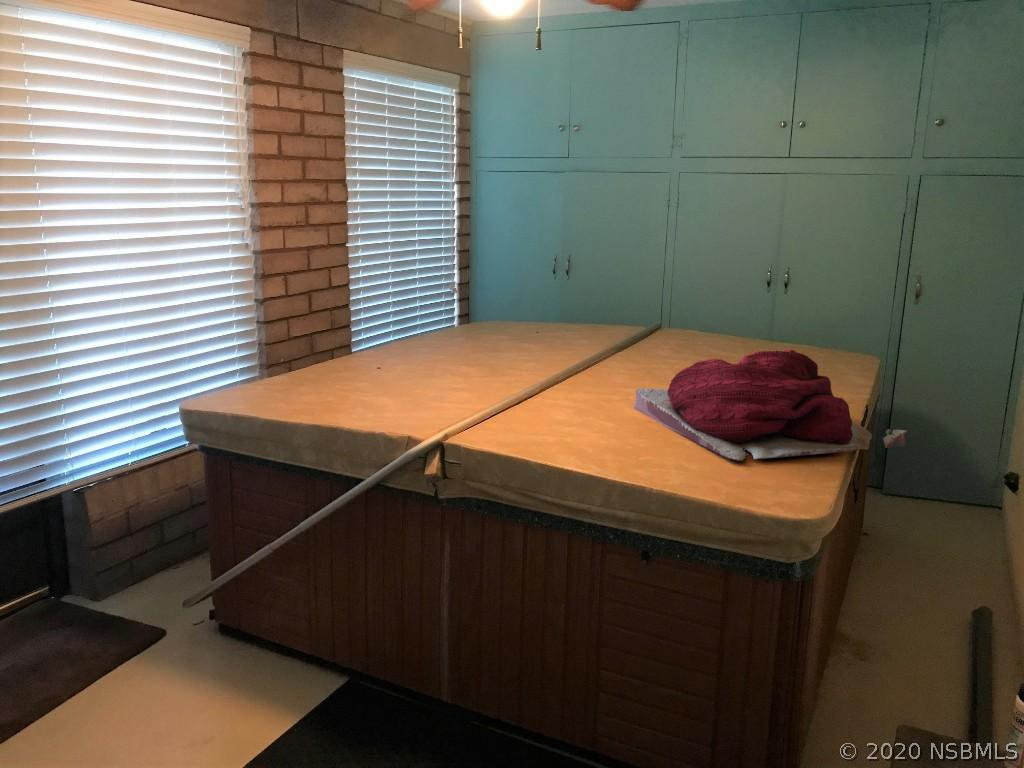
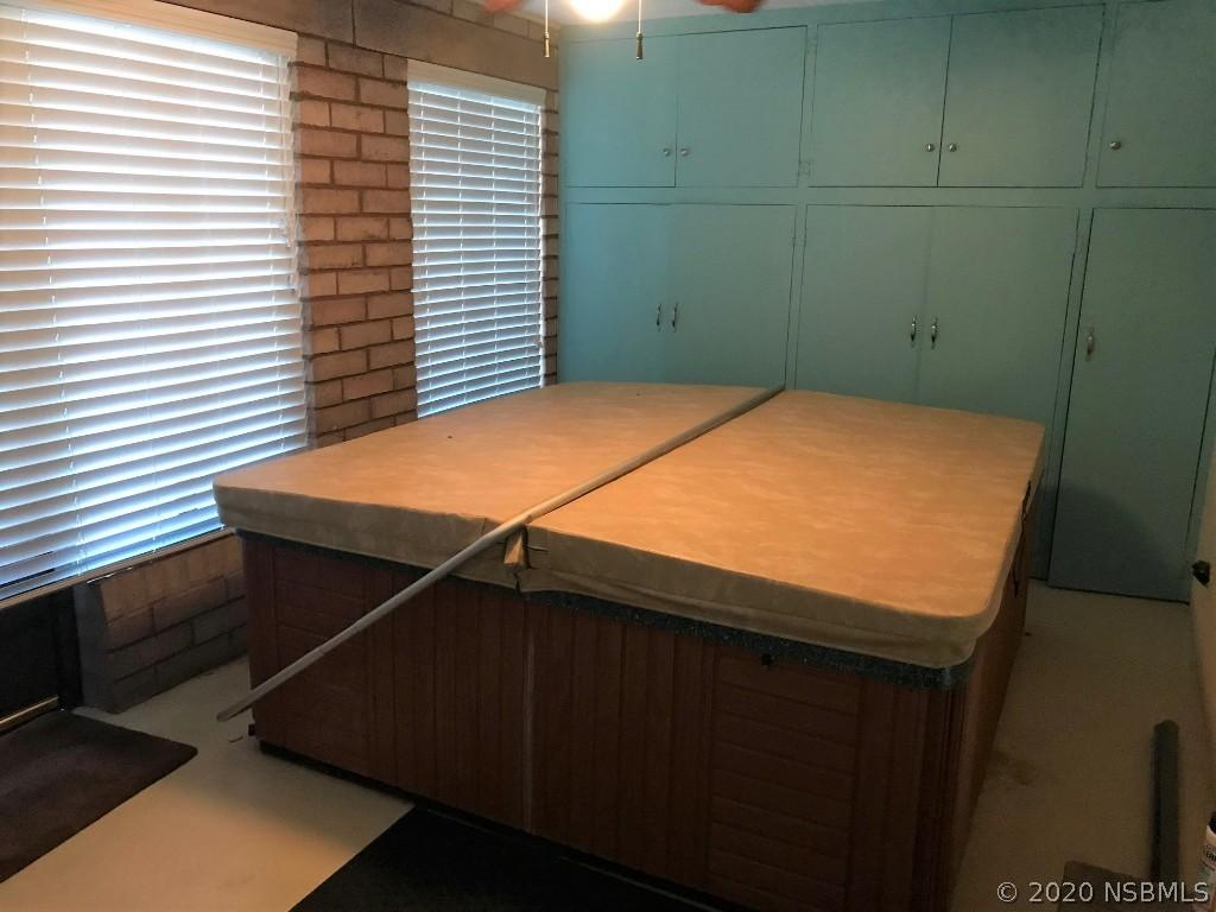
- towel (762, 388)
